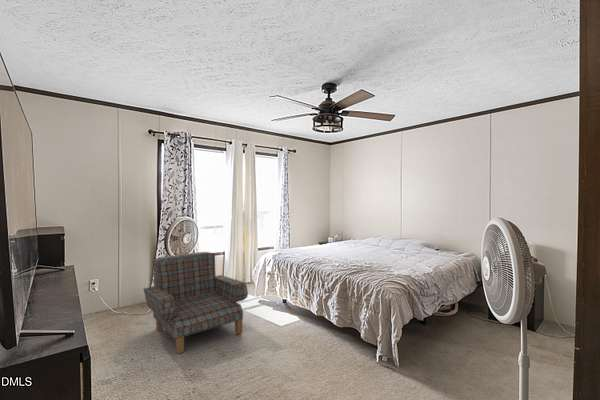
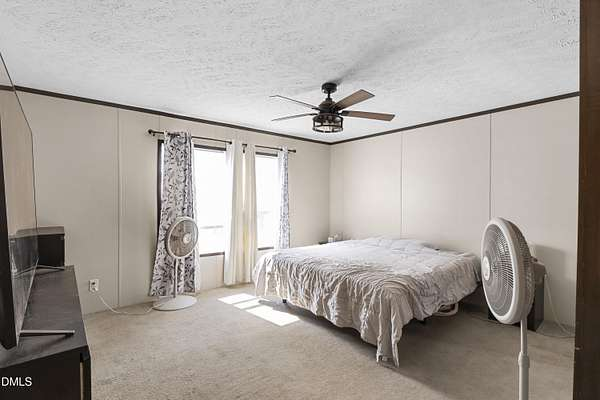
- armchair (197, 294)
